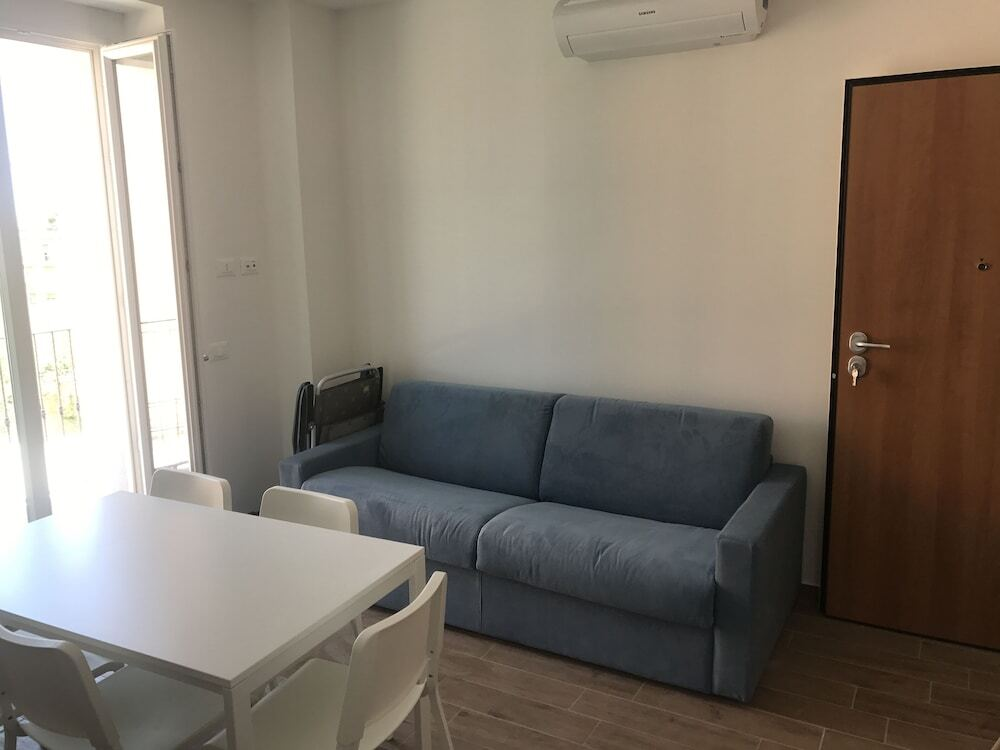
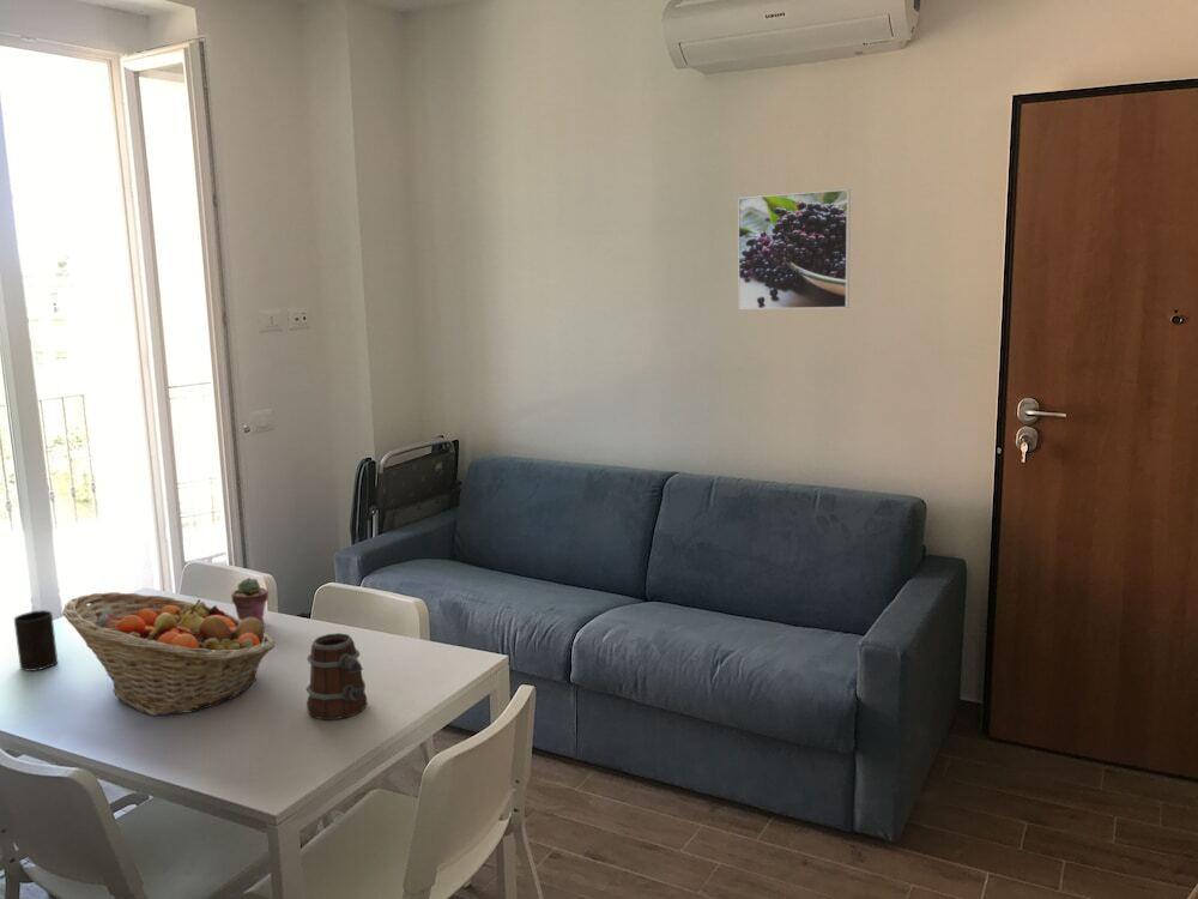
+ mug (340, 676)
+ fruit basket (171, 640)
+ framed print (792, 252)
+ cup (36, 640)
+ potted succulent (249, 601)
